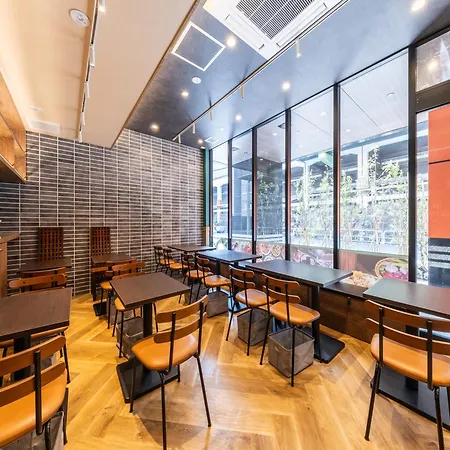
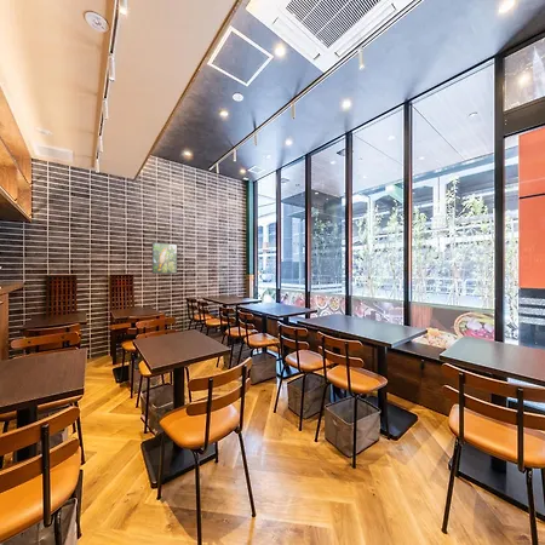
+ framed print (165, 258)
